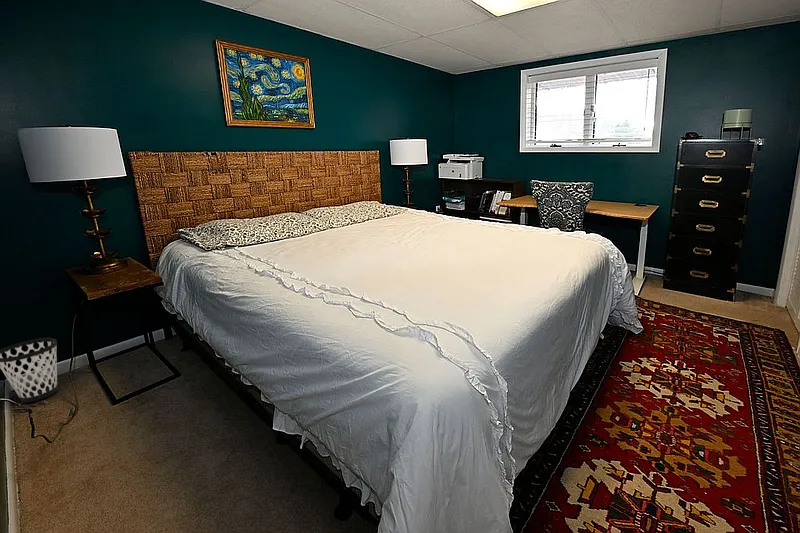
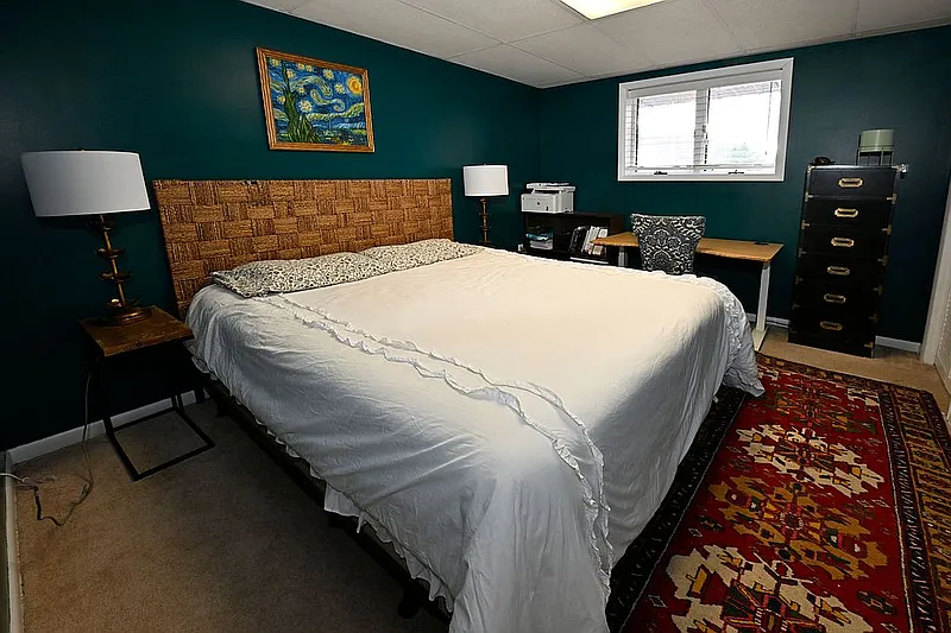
- wastebasket (30, 371)
